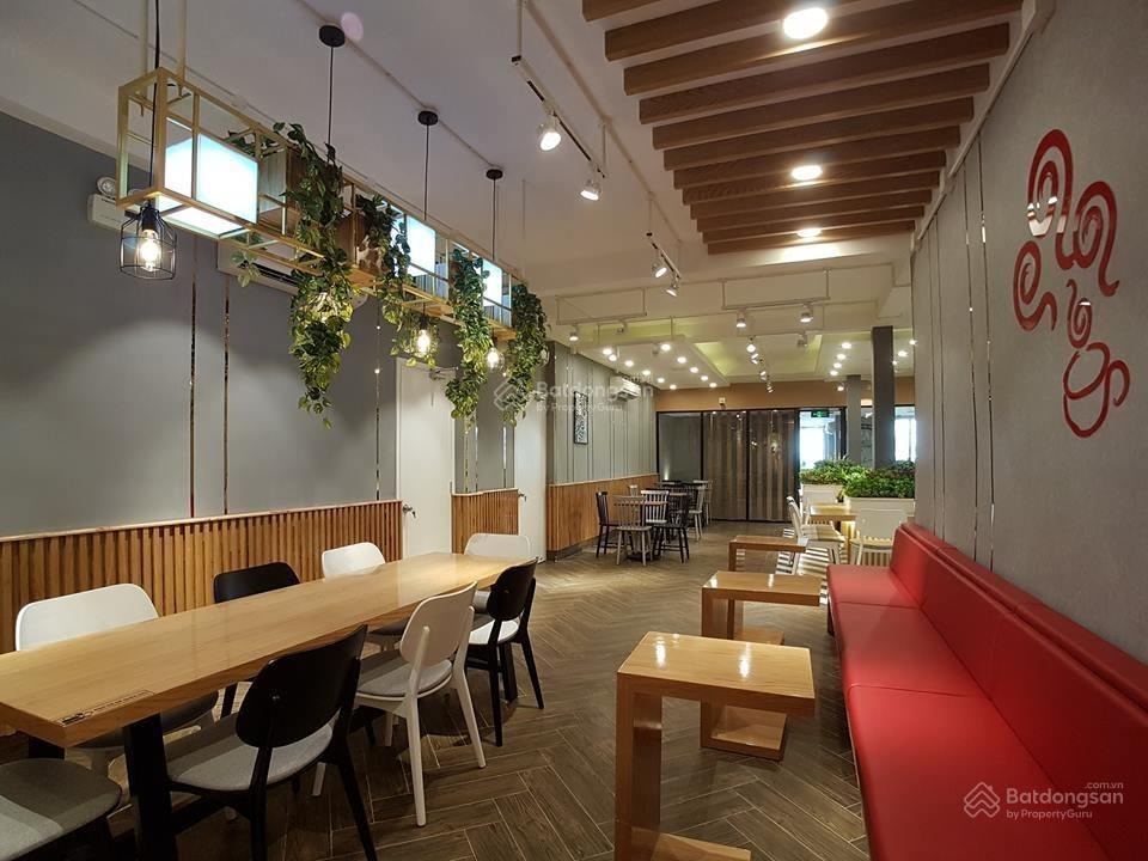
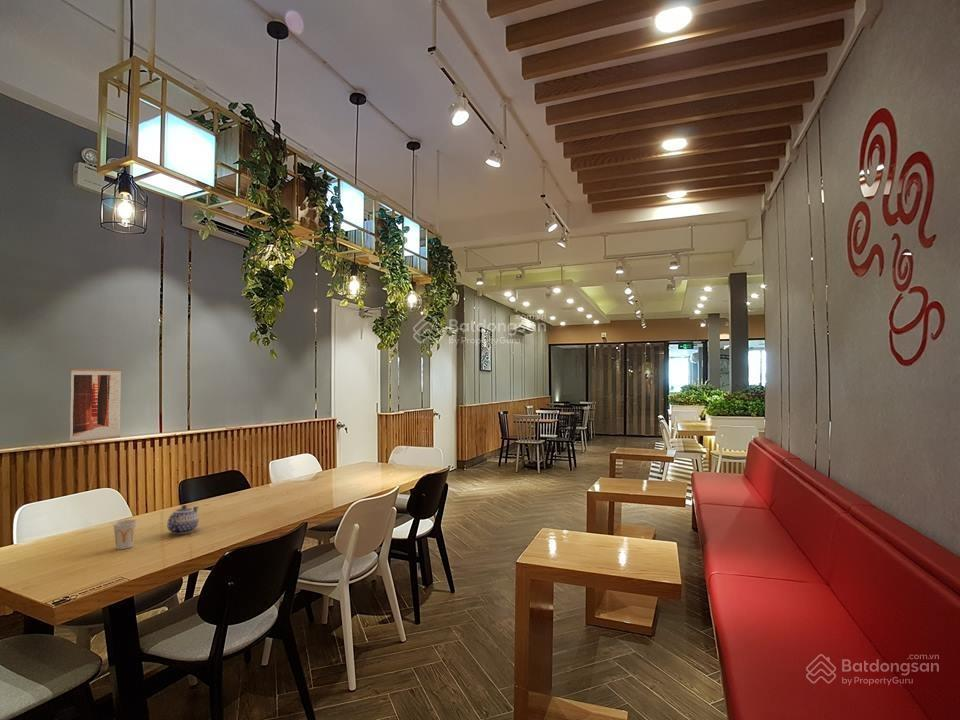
+ teapot (183, 518)
+ wall art (96, 404)
+ cup (124, 534)
